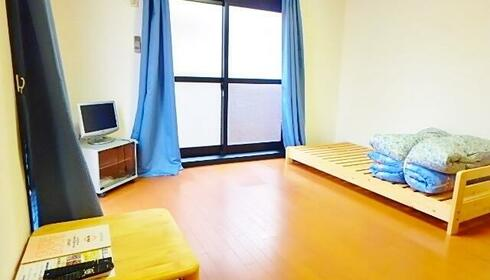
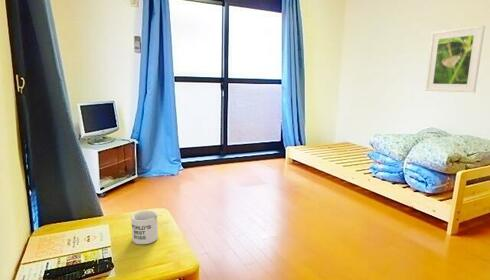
+ mug (146, 225)
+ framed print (452, 60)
